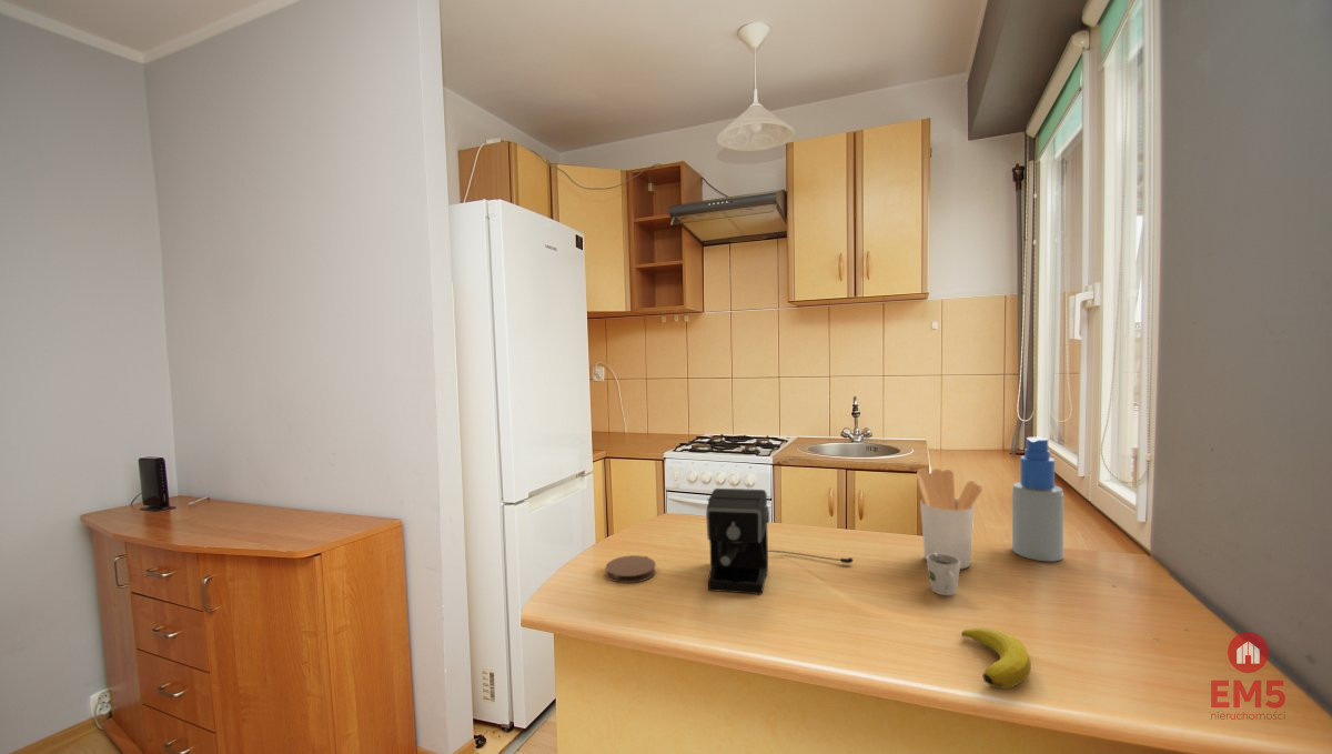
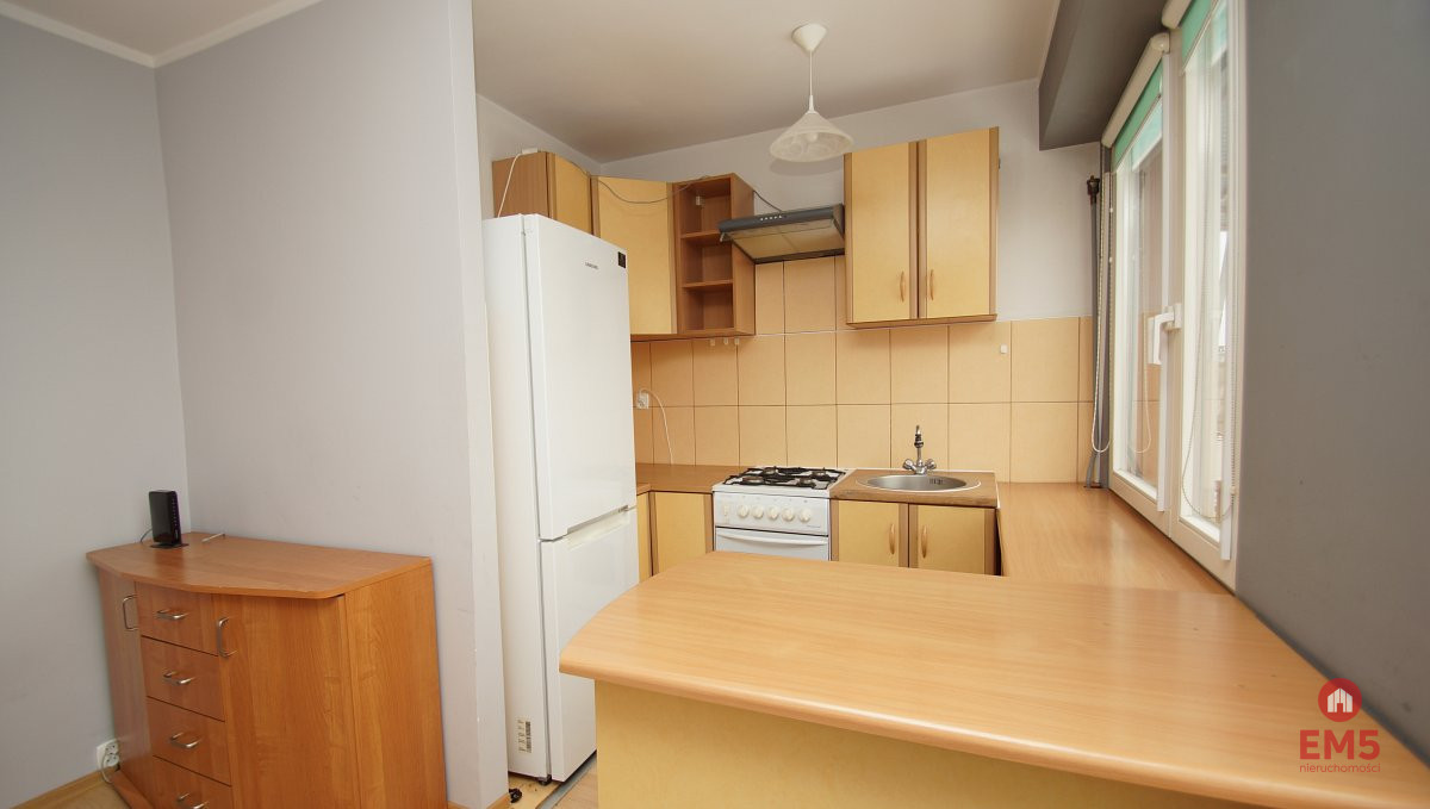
- cup (945, 565)
- coffee maker (767, 537)
- utensil holder (942, 514)
- coaster (630, 569)
- banana (997, 652)
- spray bottle (1037, 495)
